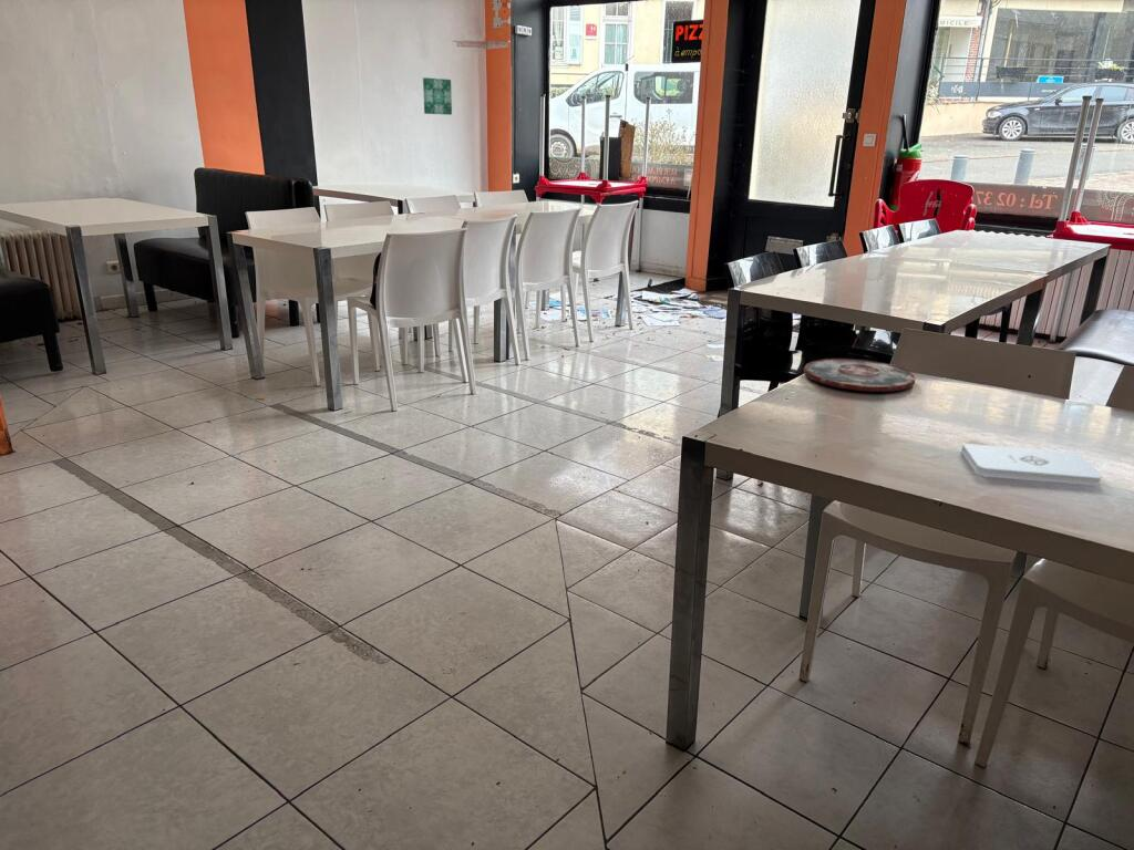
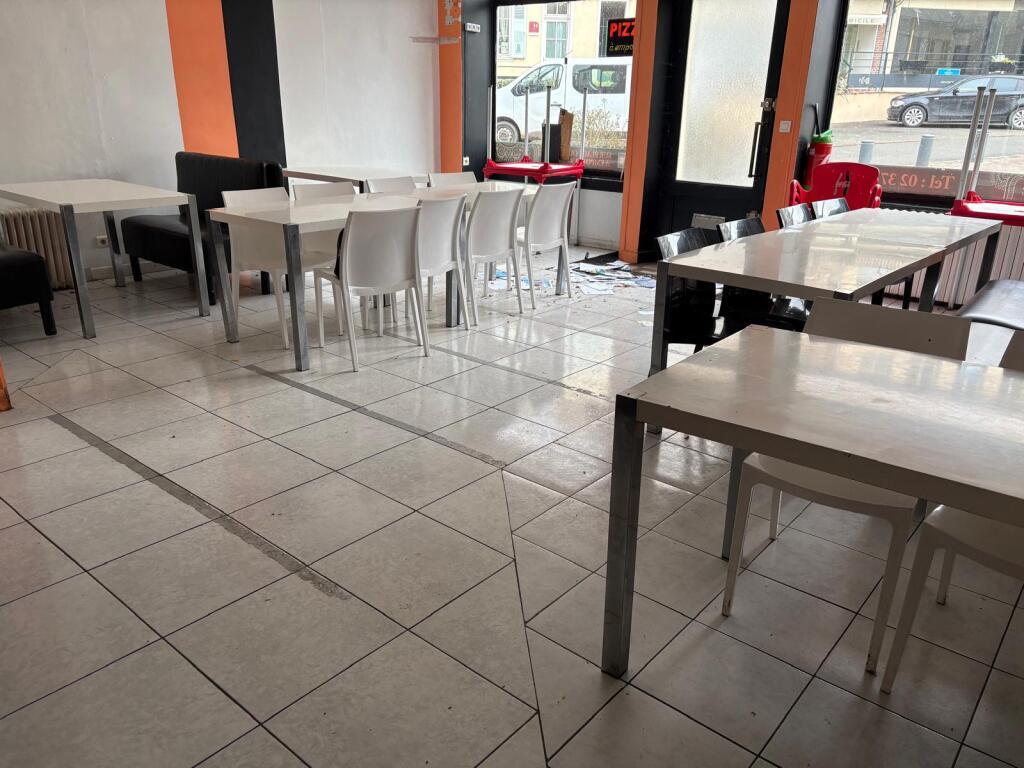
- wall art (437, 96)
- plate (858, 374)
- notepad (1029, 464)
